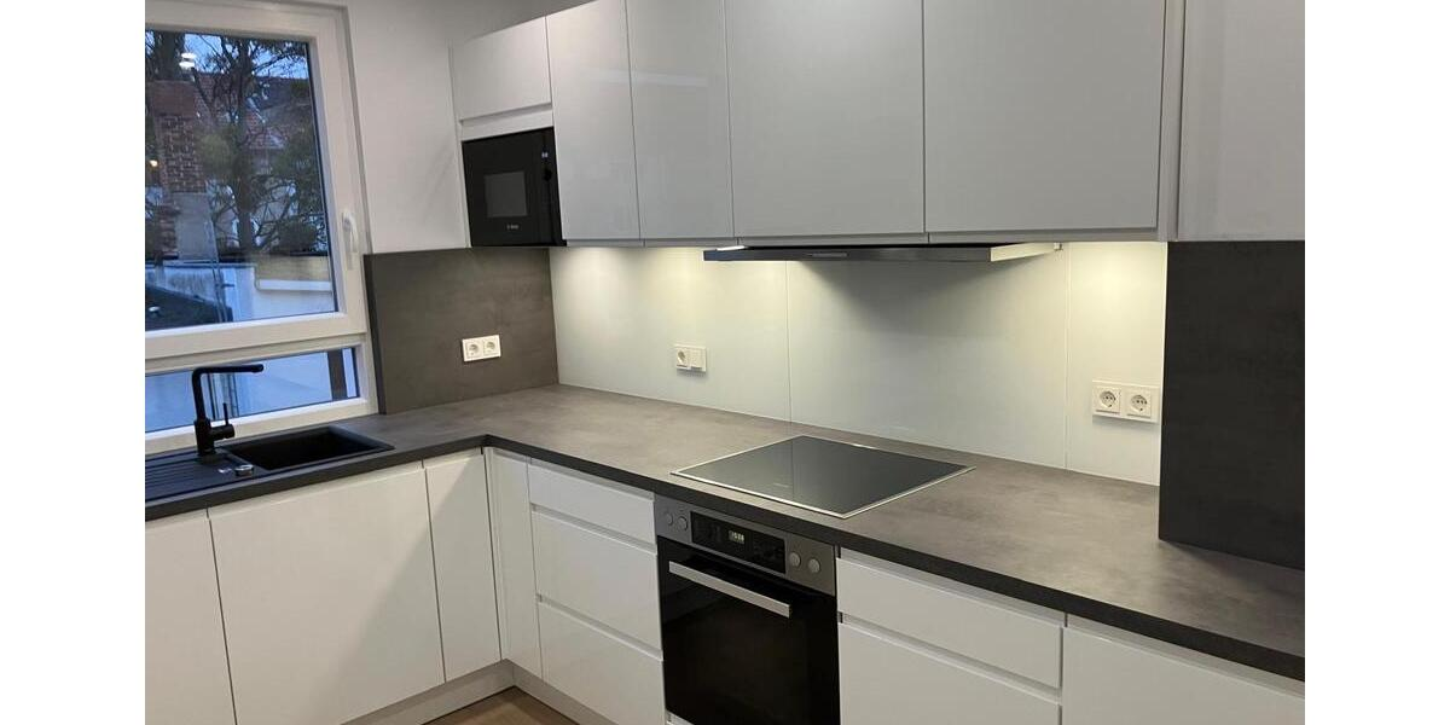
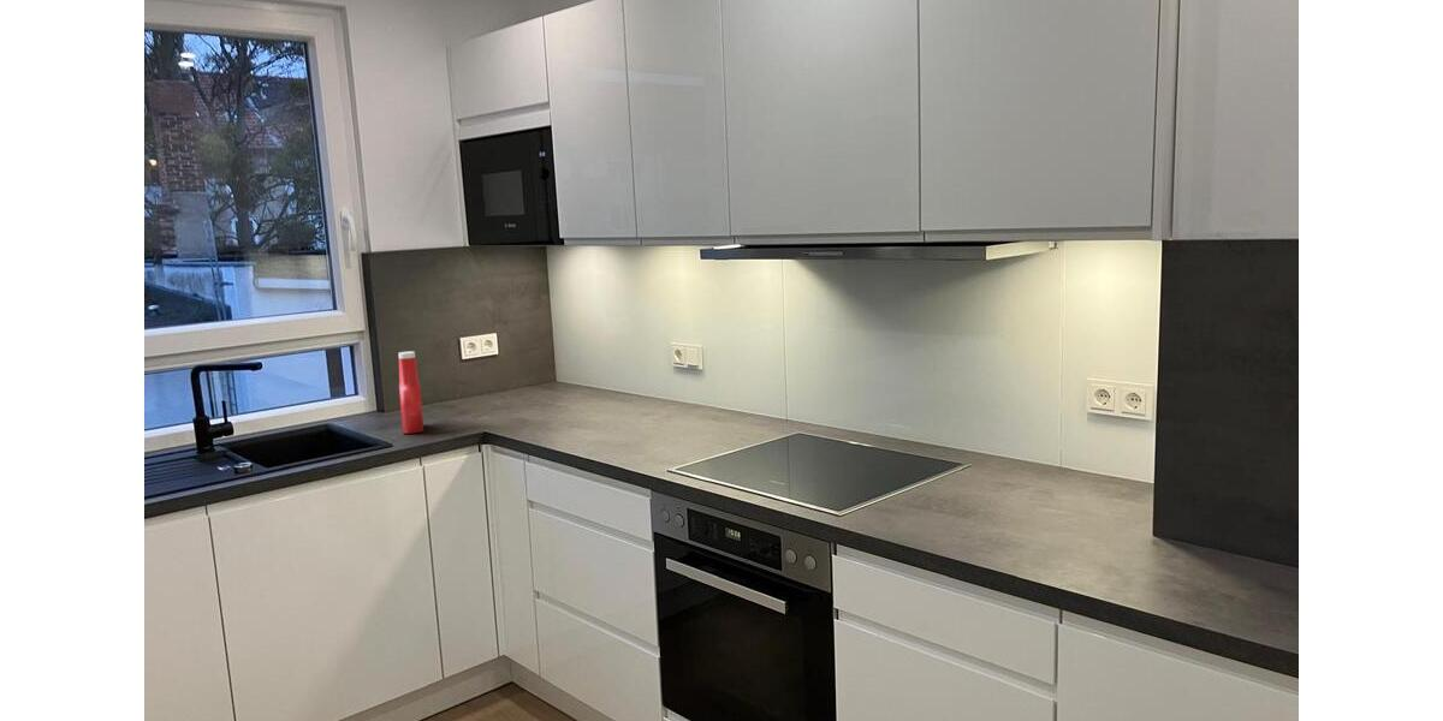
+ soap bottle (409, 391)
